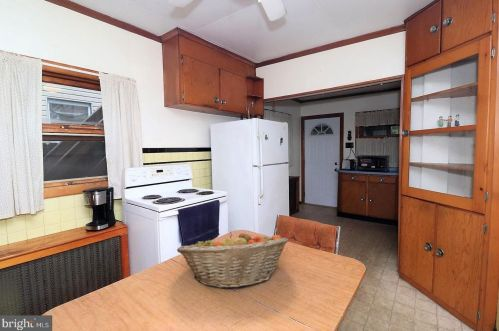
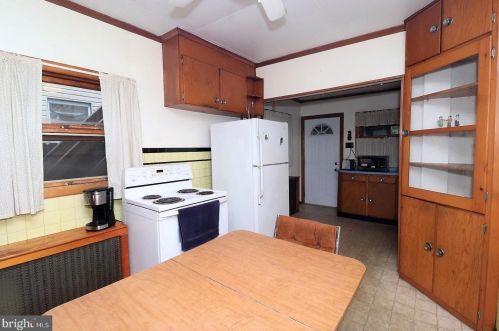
- fruit basket (234, 252)
